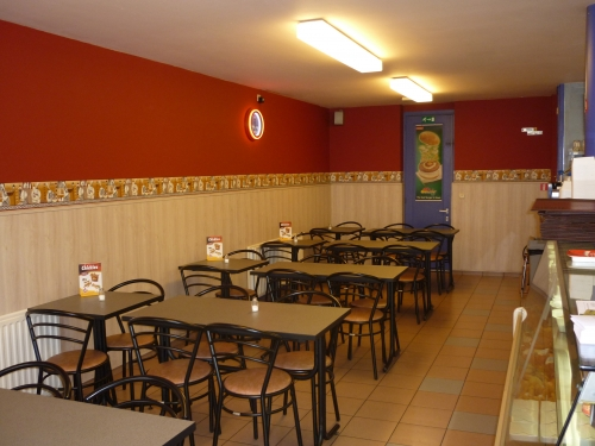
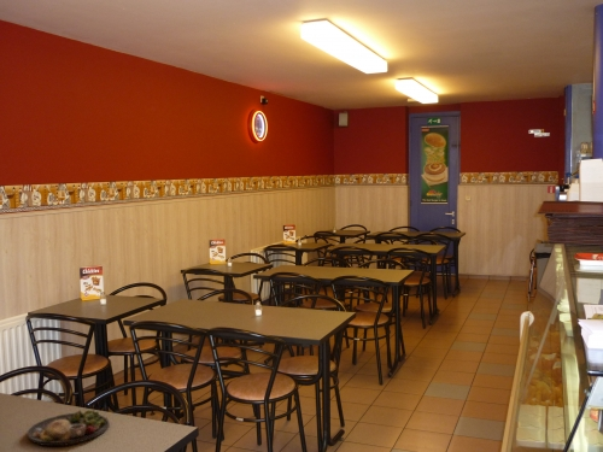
+ dinner plate (69, 422)
